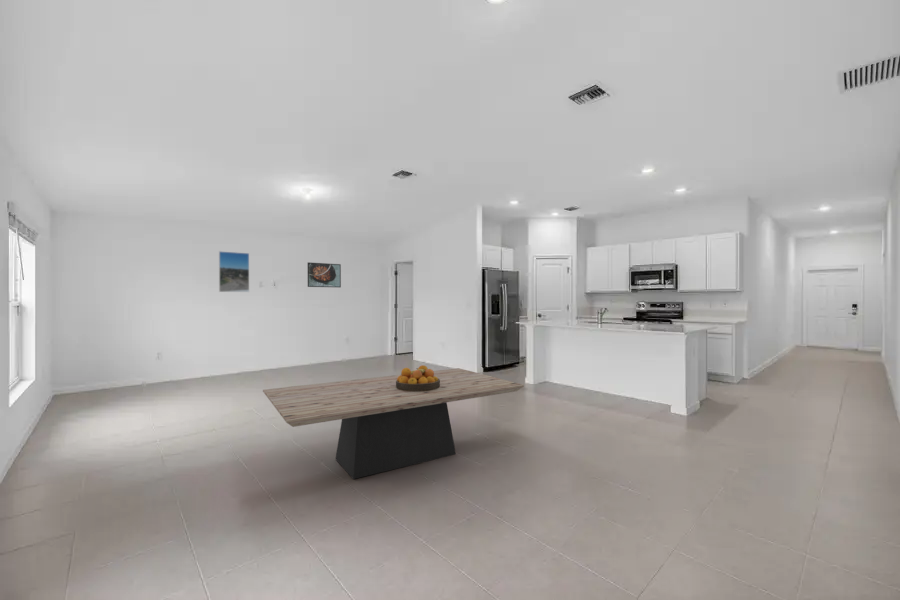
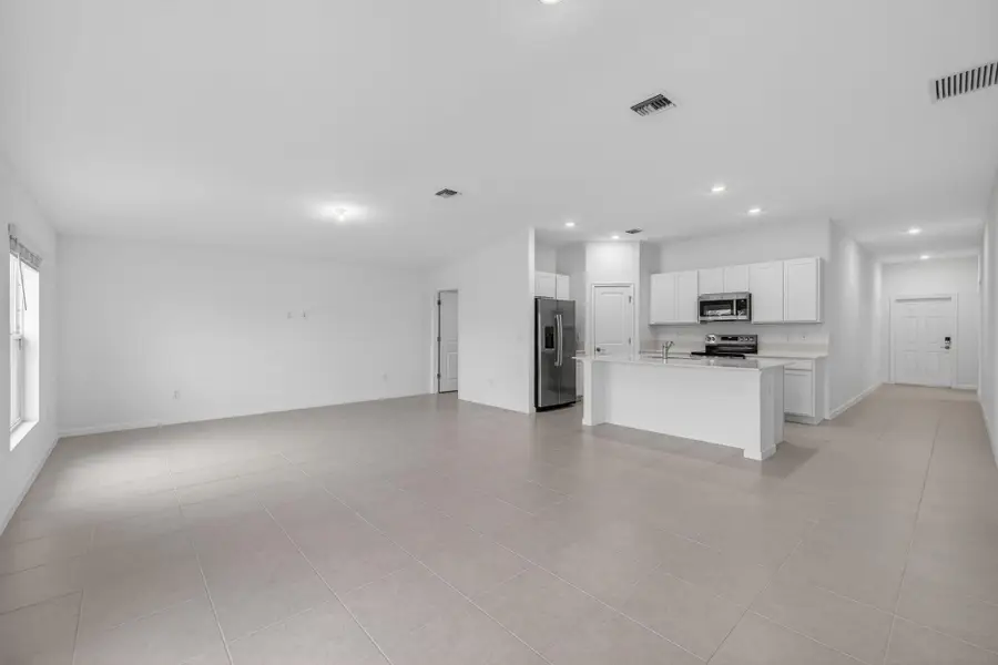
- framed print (324, 275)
- fruit bowl (417, 376)
- dining table (396, 421)
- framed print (234, 272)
